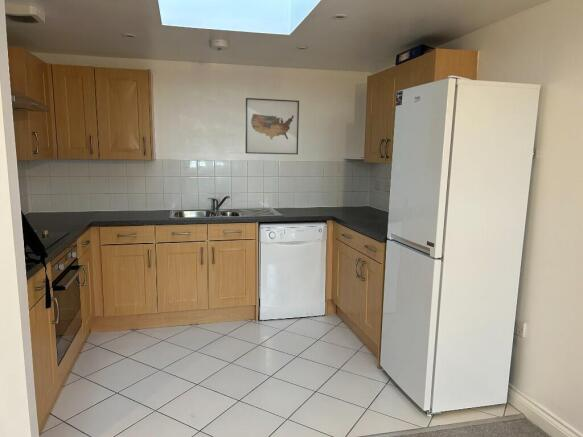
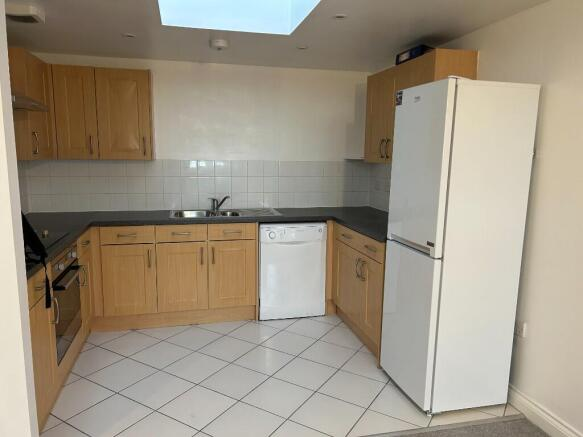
- wall art (272, 127)
